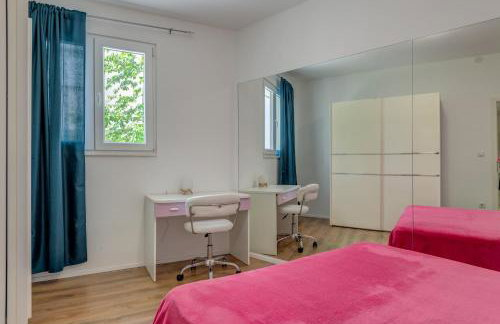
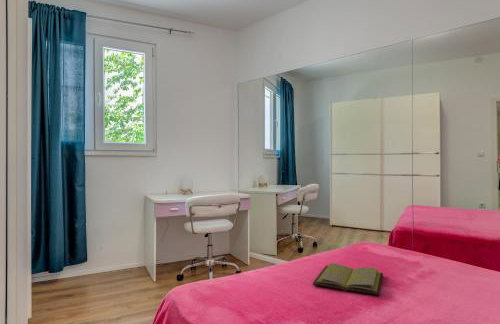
+ diary (349, 276)
